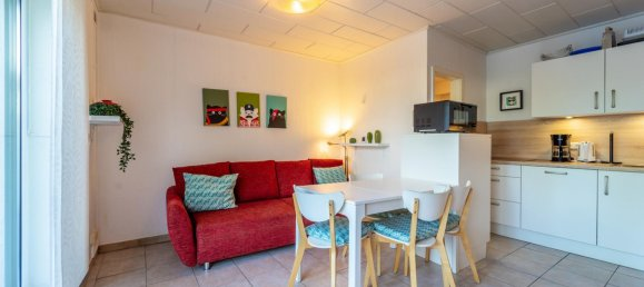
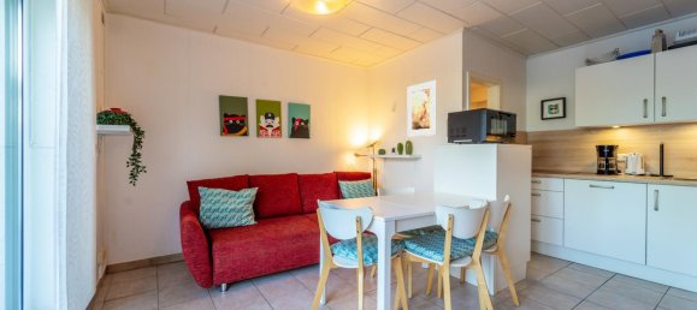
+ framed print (420, 109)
